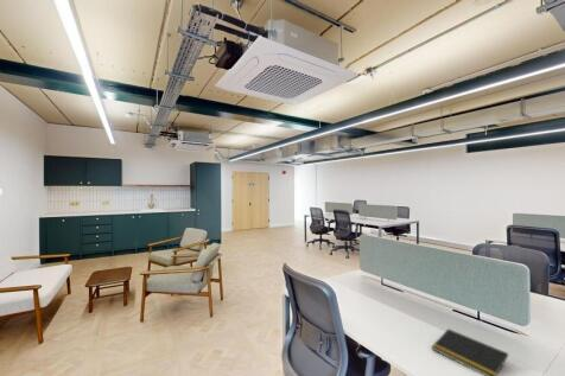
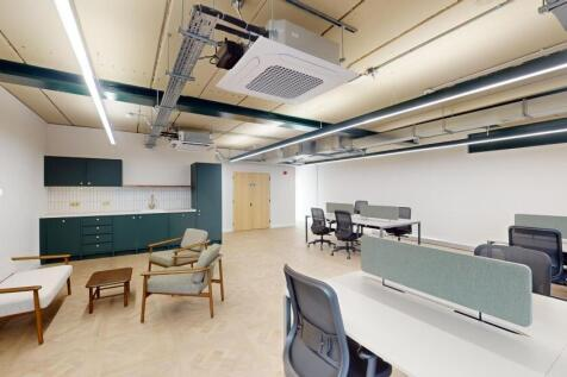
- notepad (468, 351)
